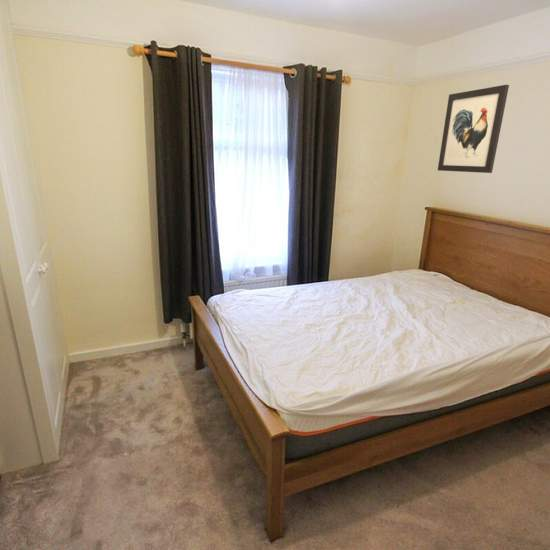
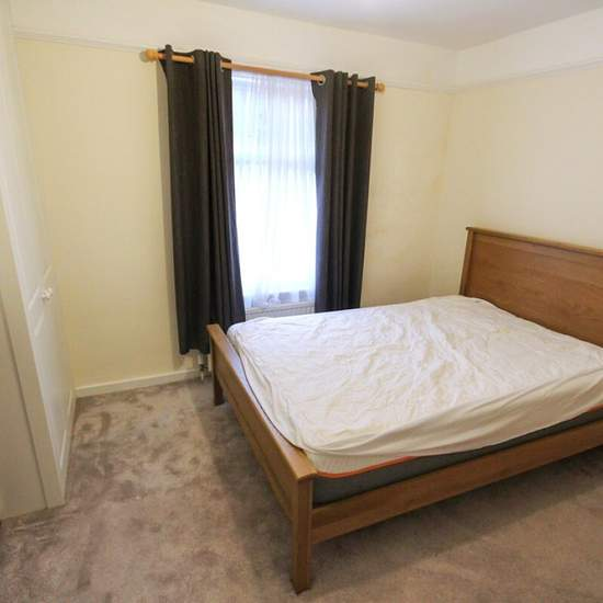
- wall art (469, 132)
